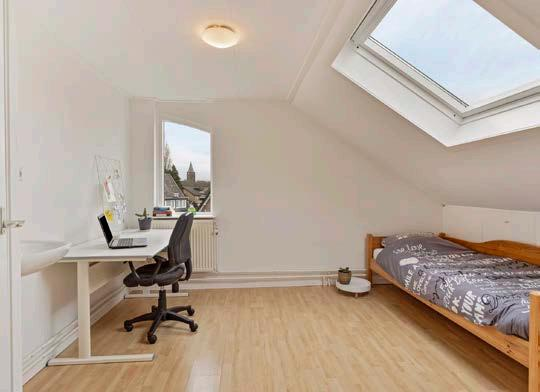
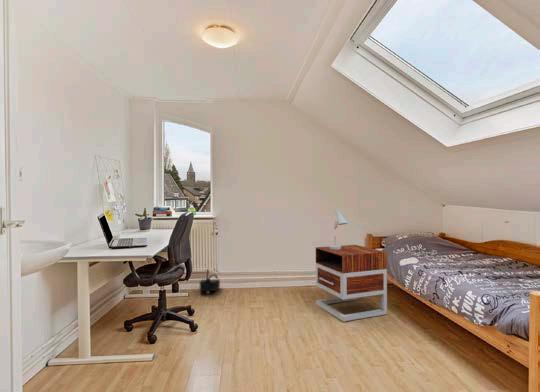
+ table lamp (336, 227)
+ nightstand (348, 279)
+ backpack (209, 280)
